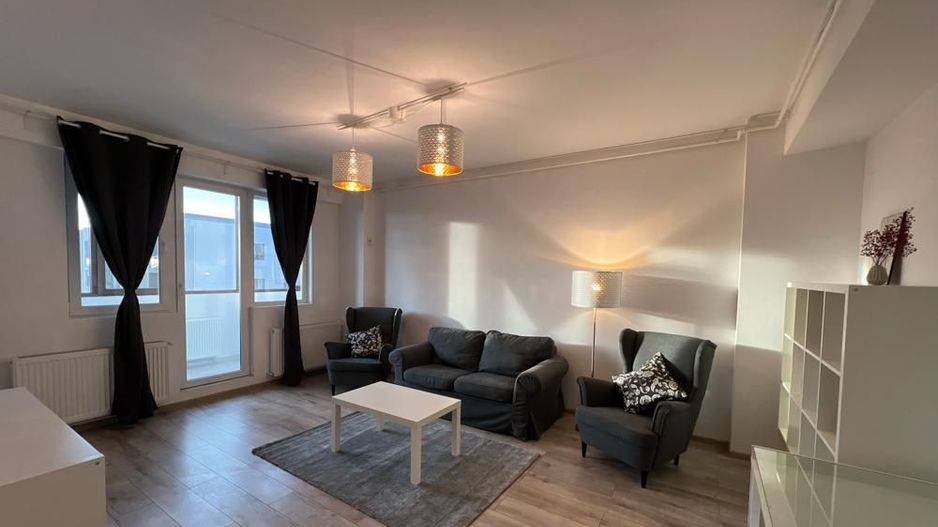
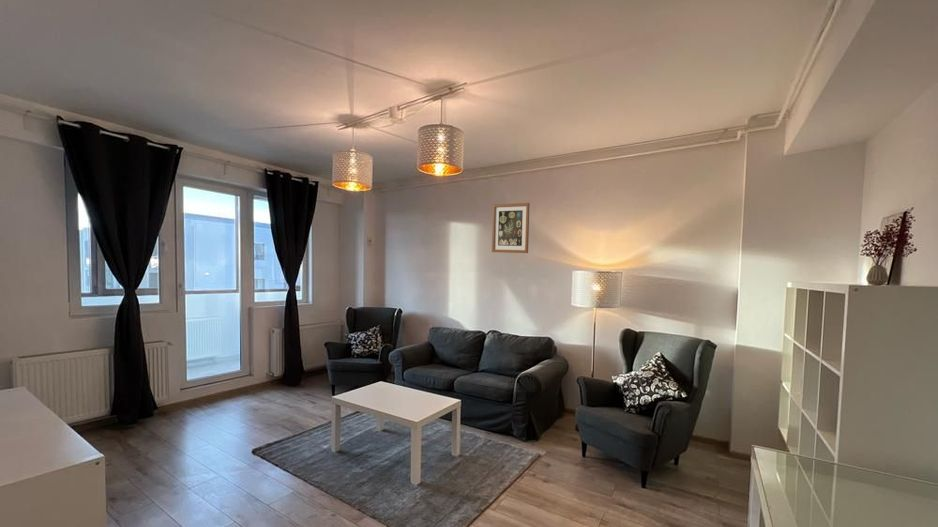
+ wall art (510, 228)
